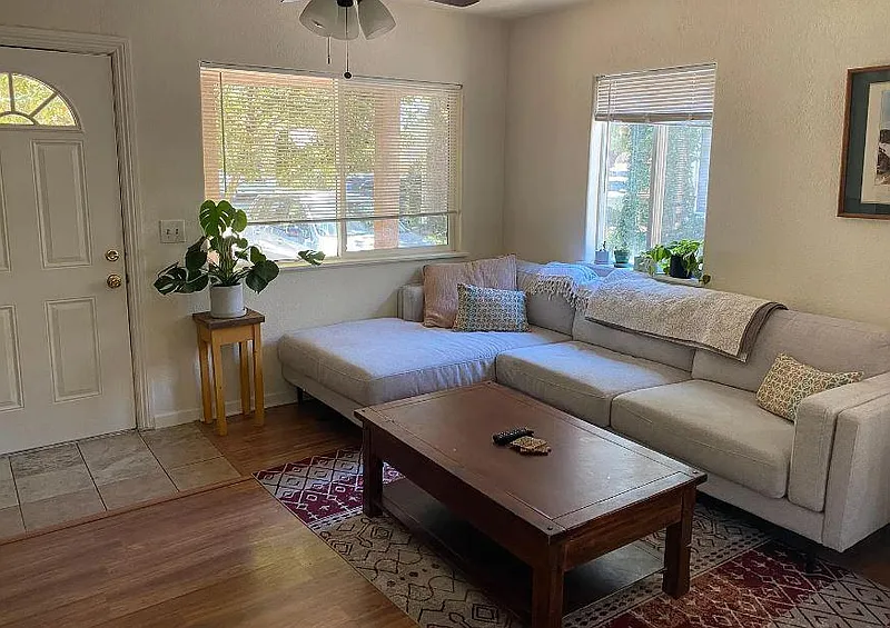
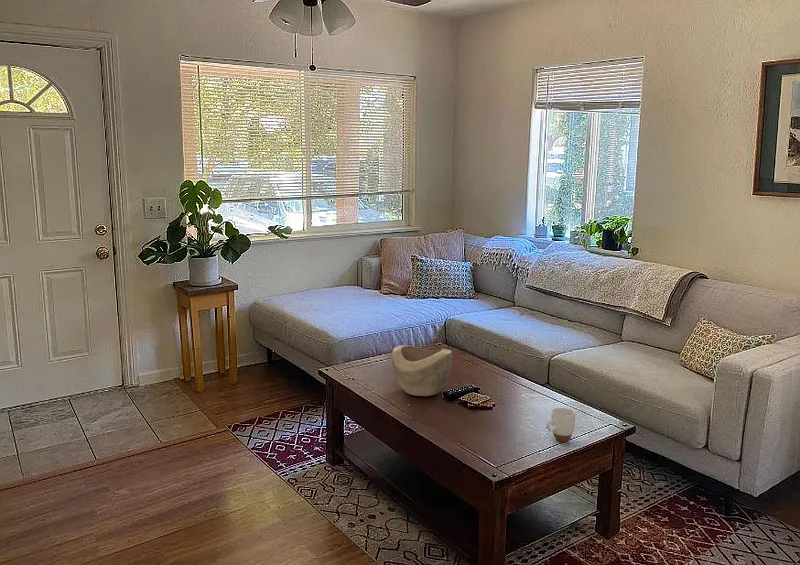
+ decorative bowl (421, 370)
+ mug (559, 426)
